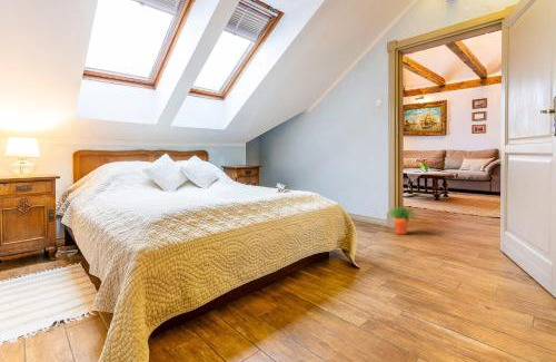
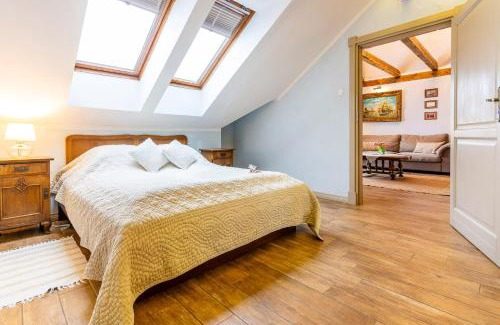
- potted plant (400, 219)
